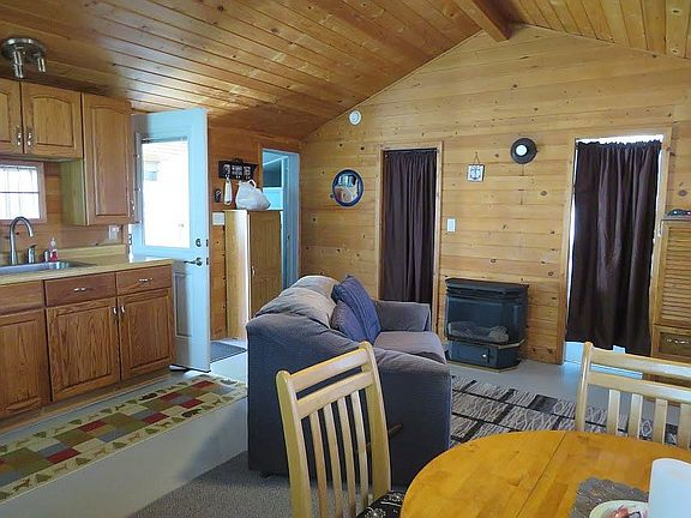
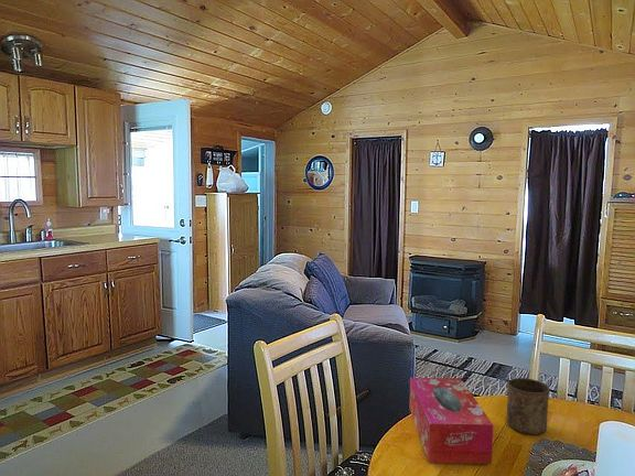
+ tissue box (445, 415)
+ cup (527, 405)
